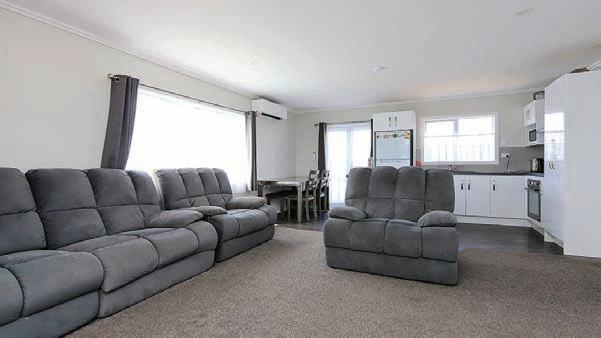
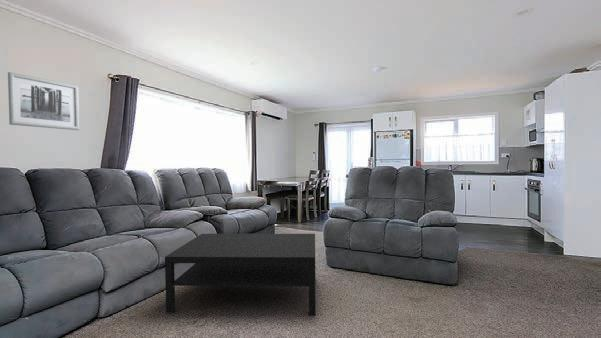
+ coffee table (250, 268)
+ wall art (46, 103)
